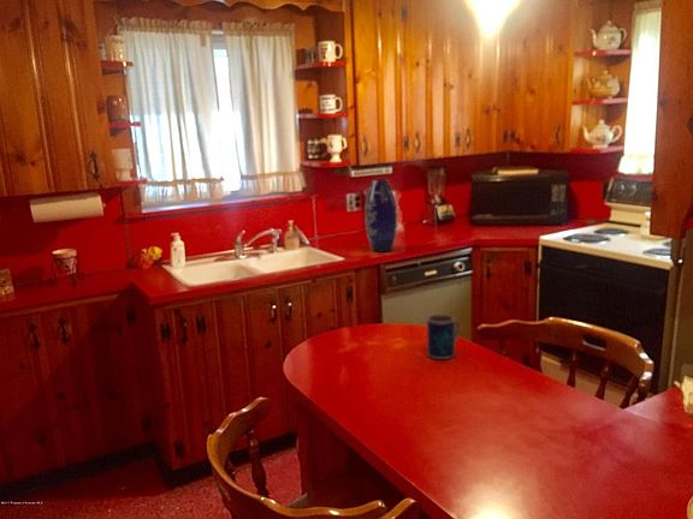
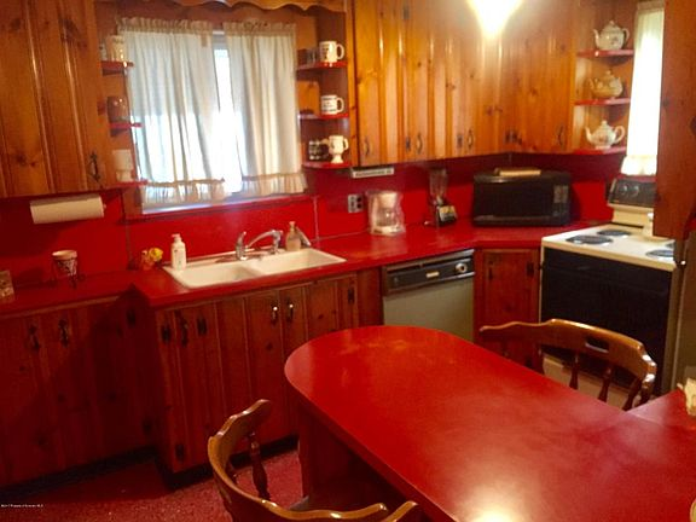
- mug (445, 334)
- vase (380, 215)
